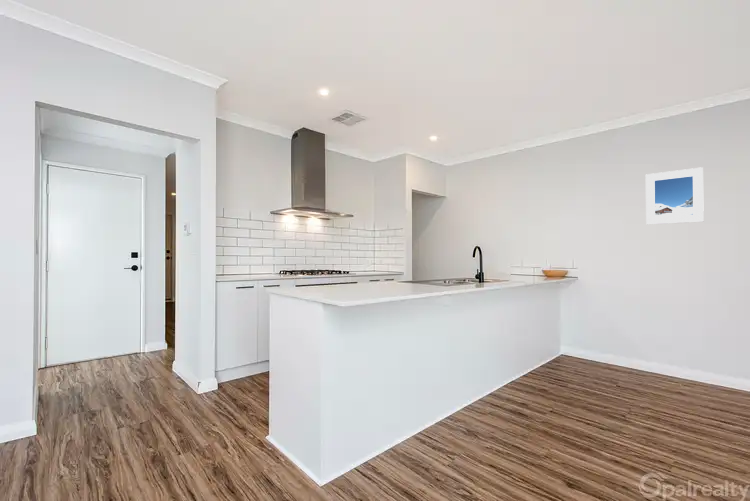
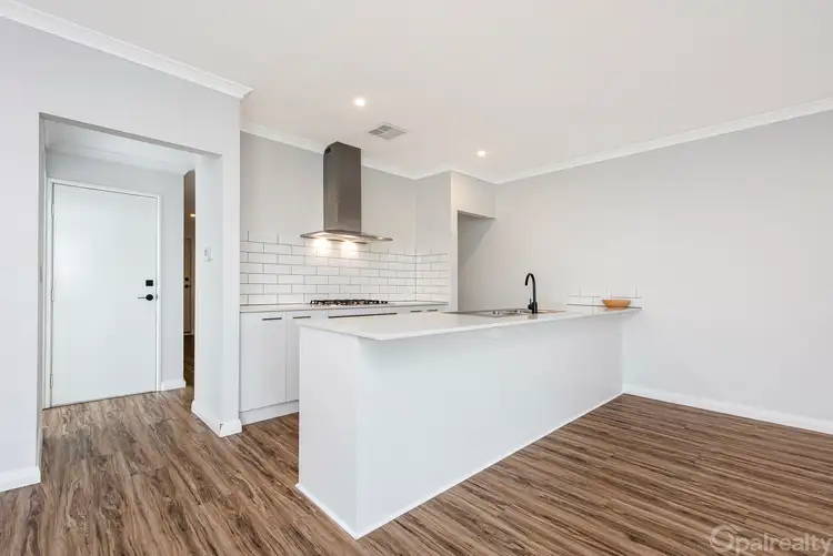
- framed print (673, 197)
